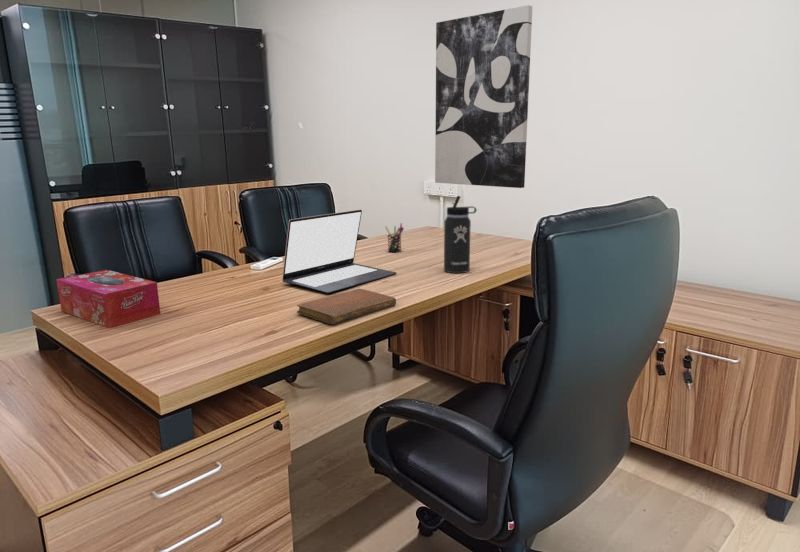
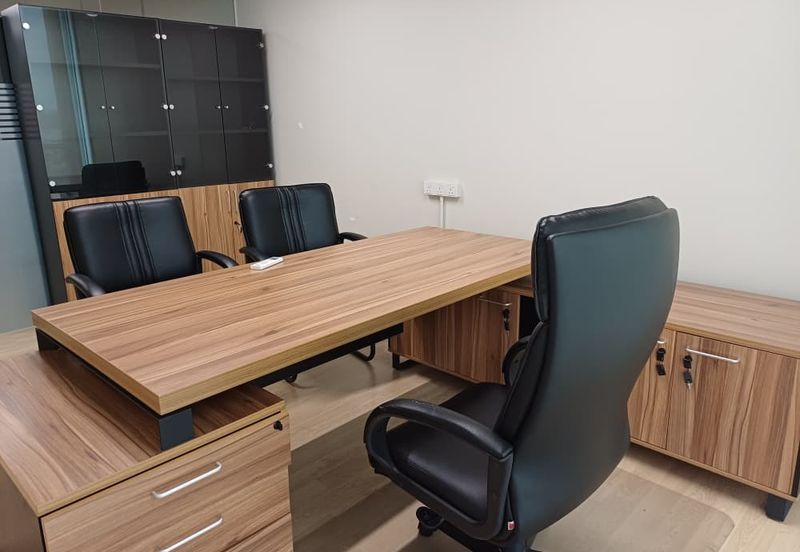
- laptop (340, 247)
- pen holder (395, 236)
- wall art (479, 102)
- thermos bottle (460, 233)
- notebook (347, 305)
- tissue box (108, 296)
